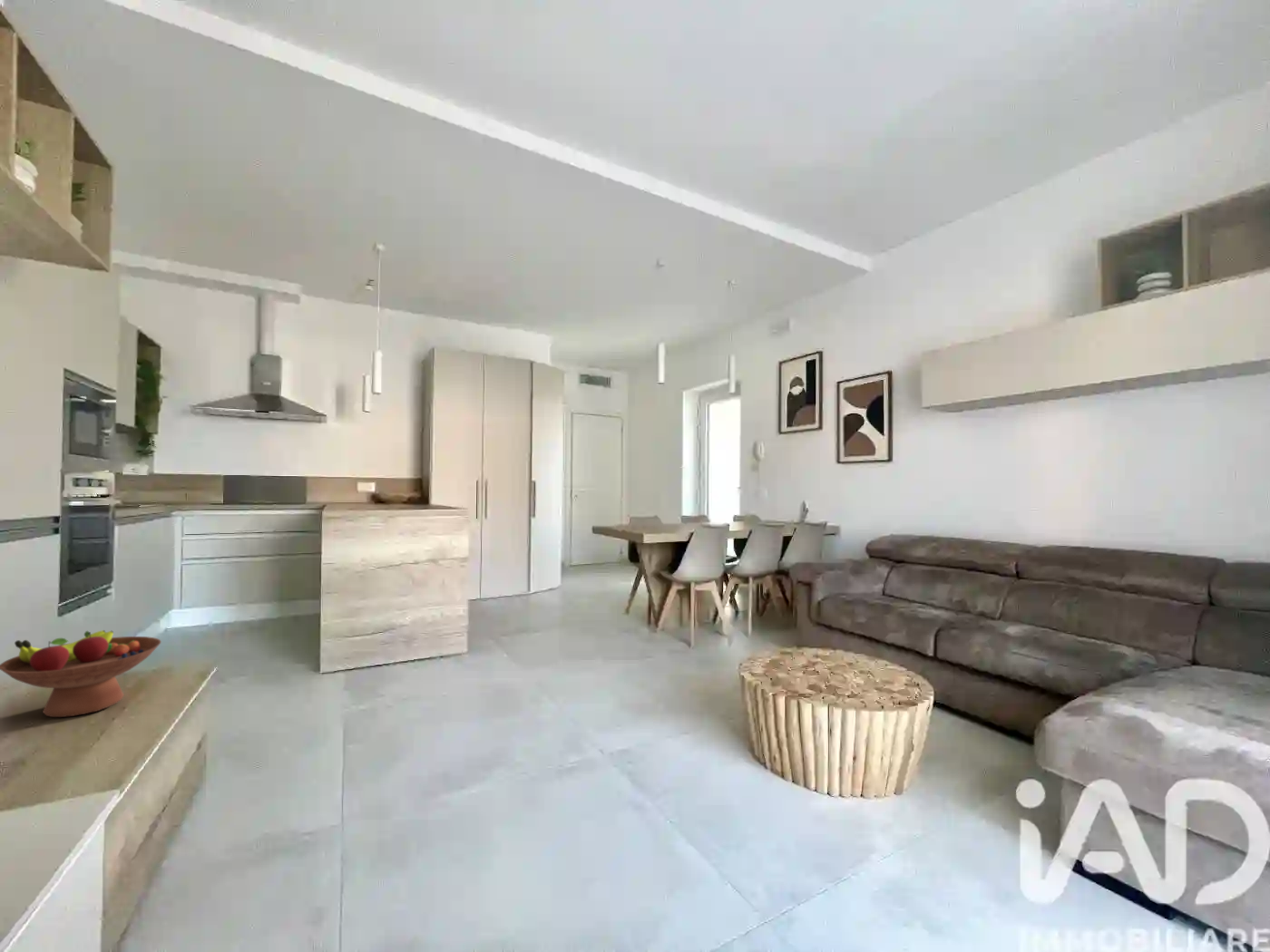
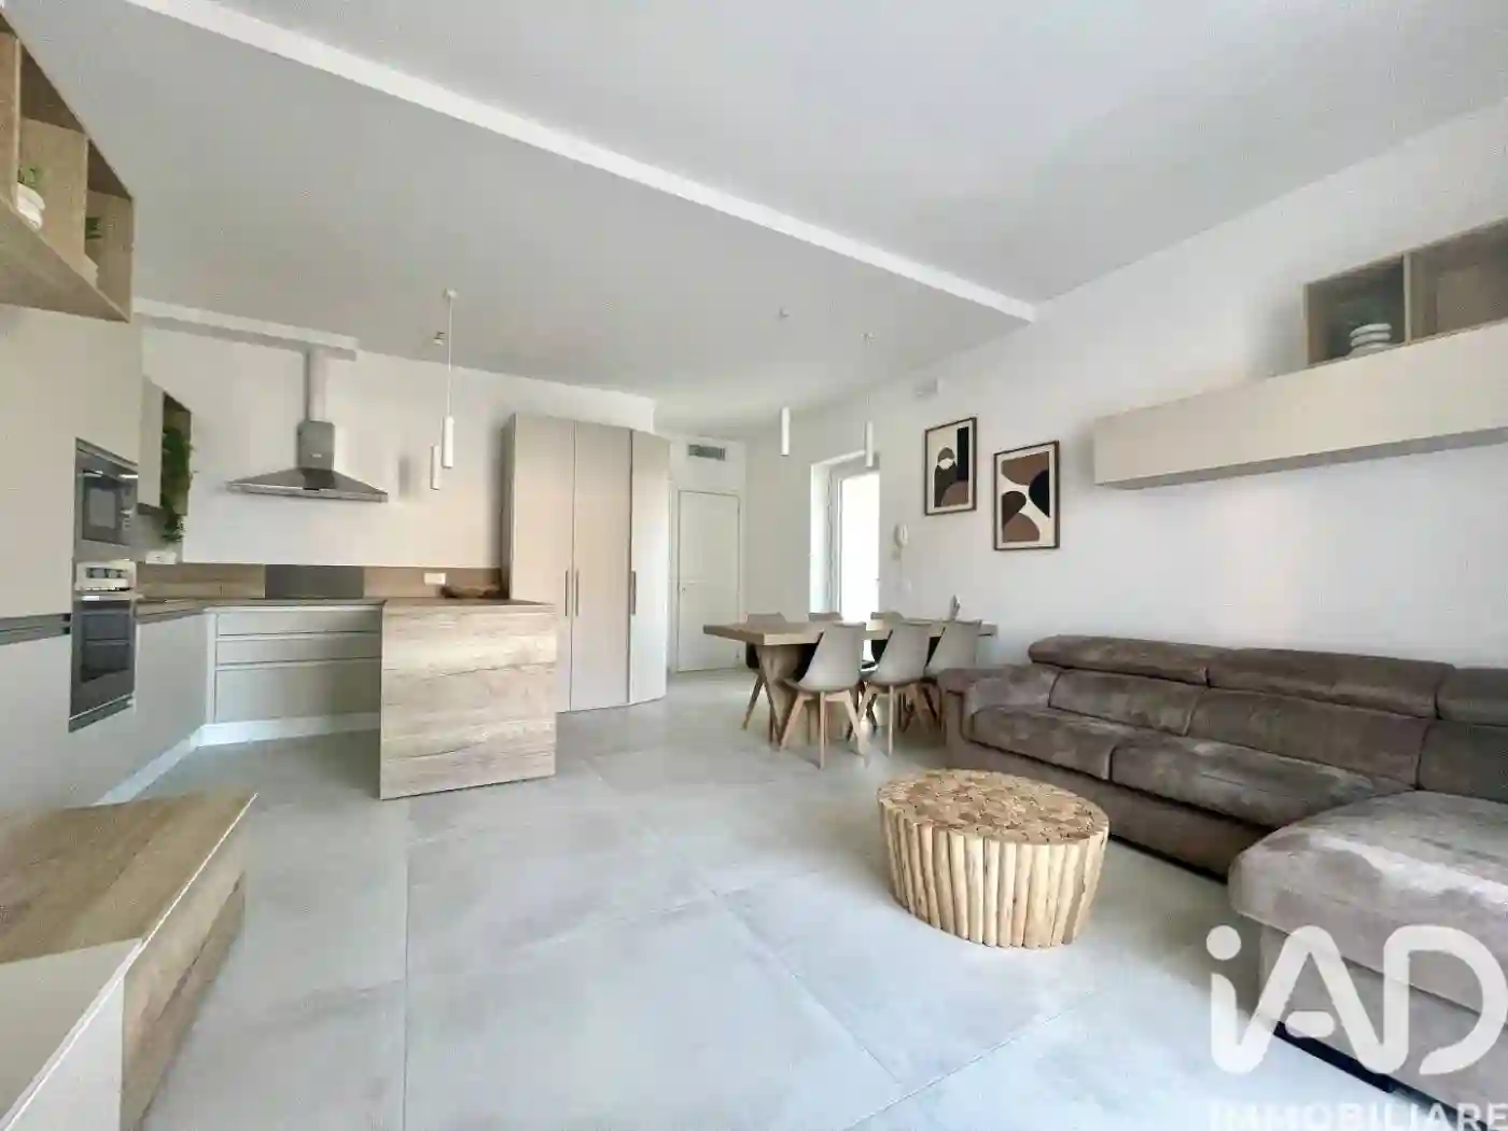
- fruit bowl (85, 668)
